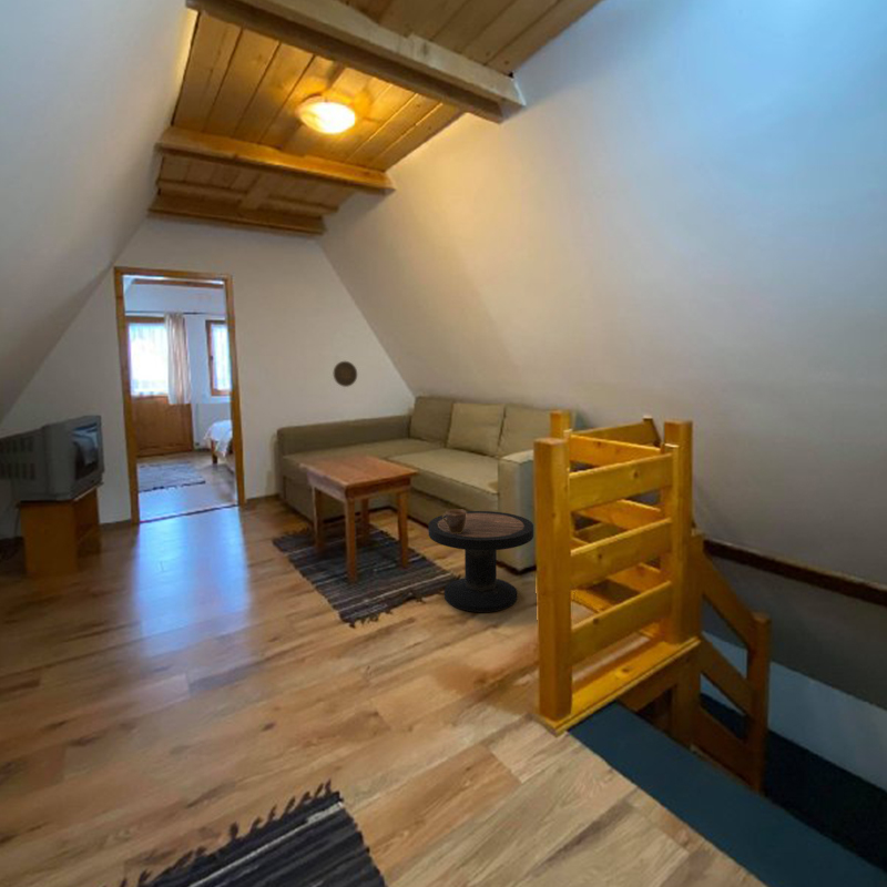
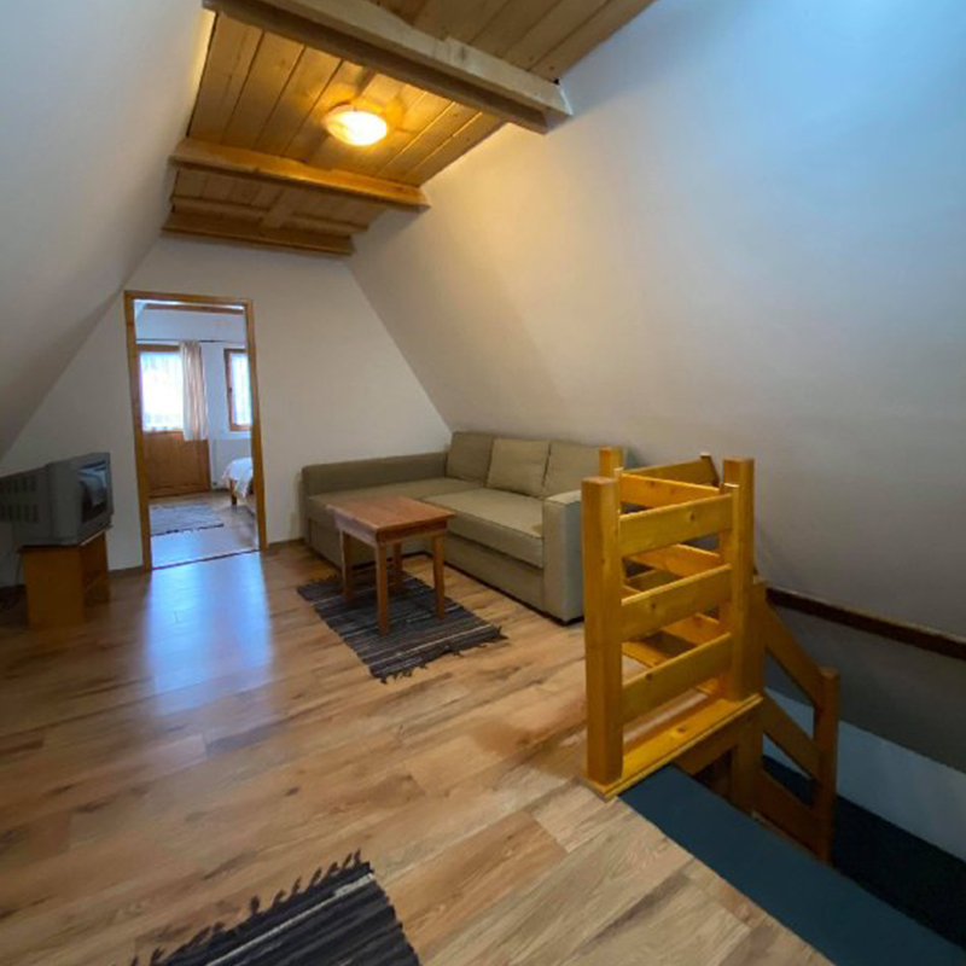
- mug (455, 521)
- side table (480, 560)
- decorative plate (345, 374)
